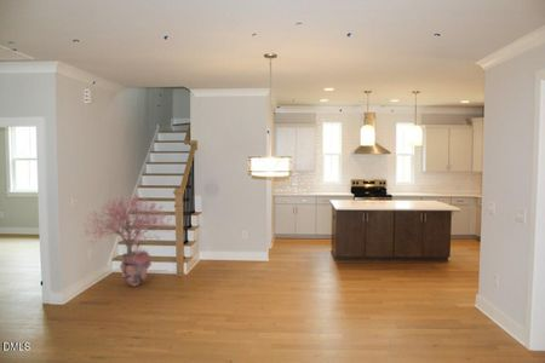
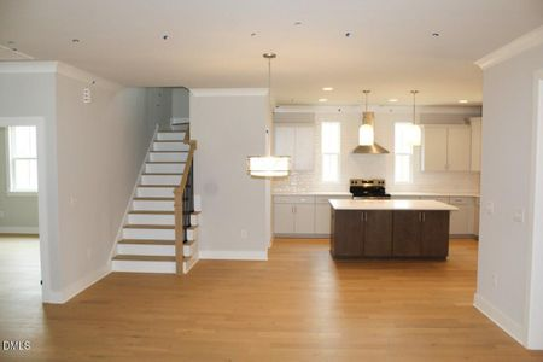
- potted tree (128, 241)
